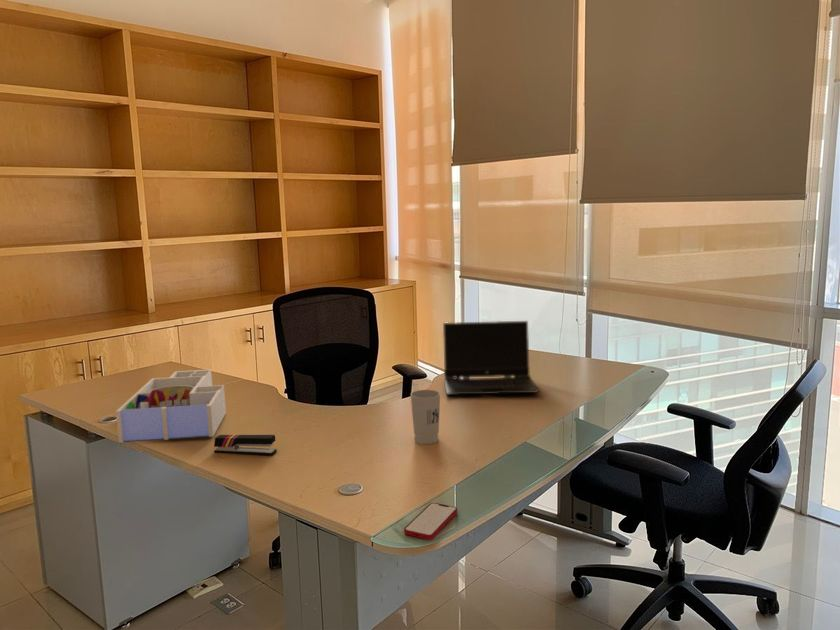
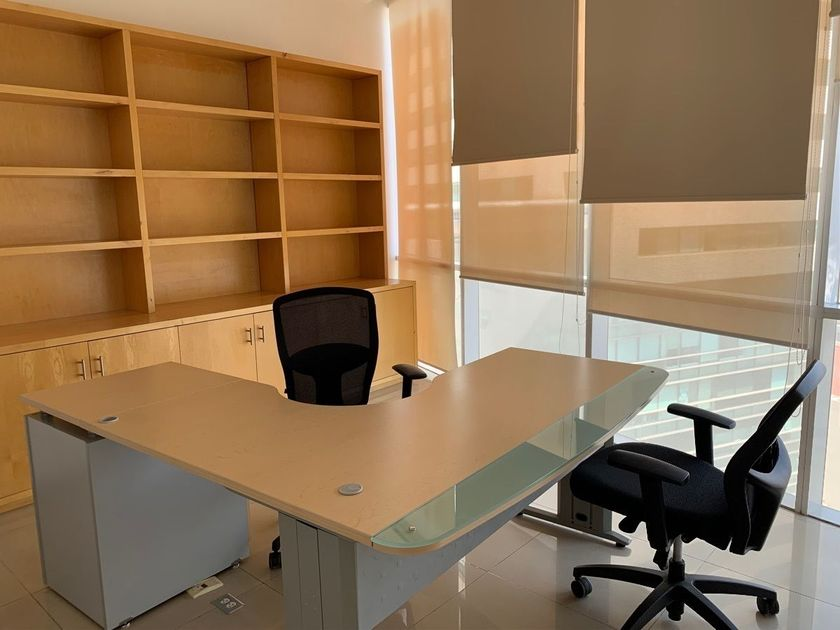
- cup (425, 417)
- laptop computer (489, 357)
- stapler (244, 443)
- smartphone (431, 520)
- desk organizer (183, 401)
